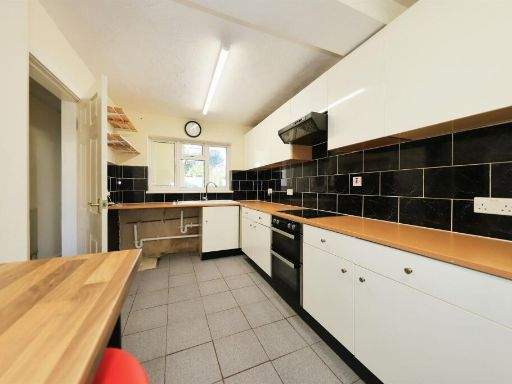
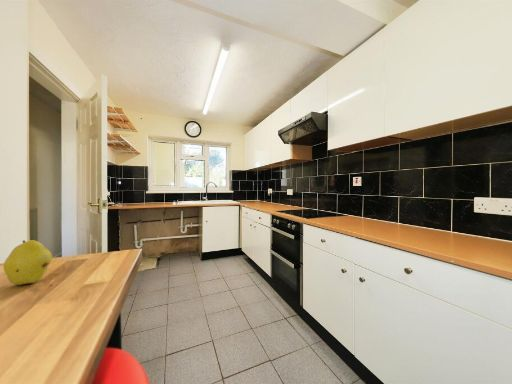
+ fruit (29, 261)
